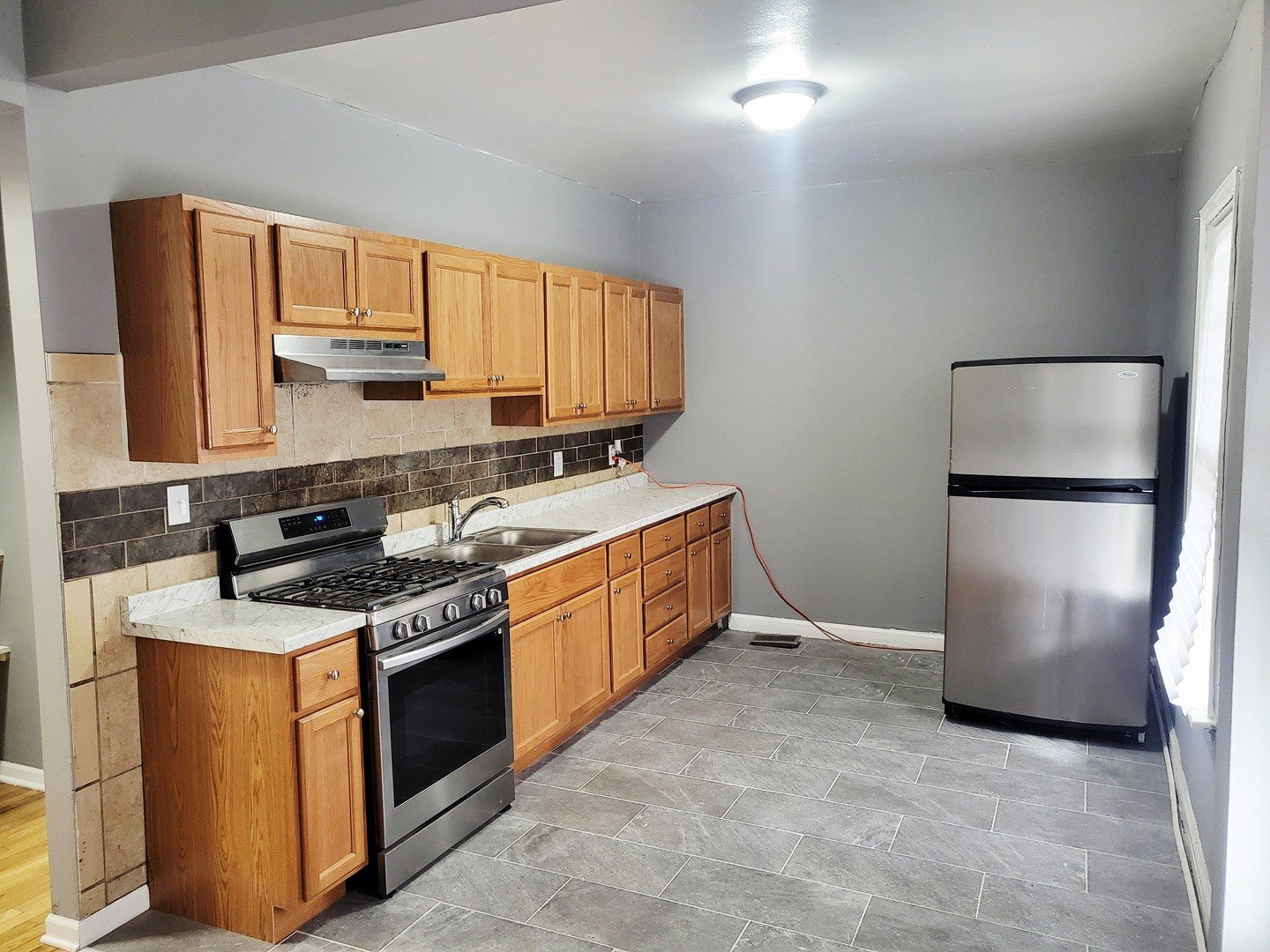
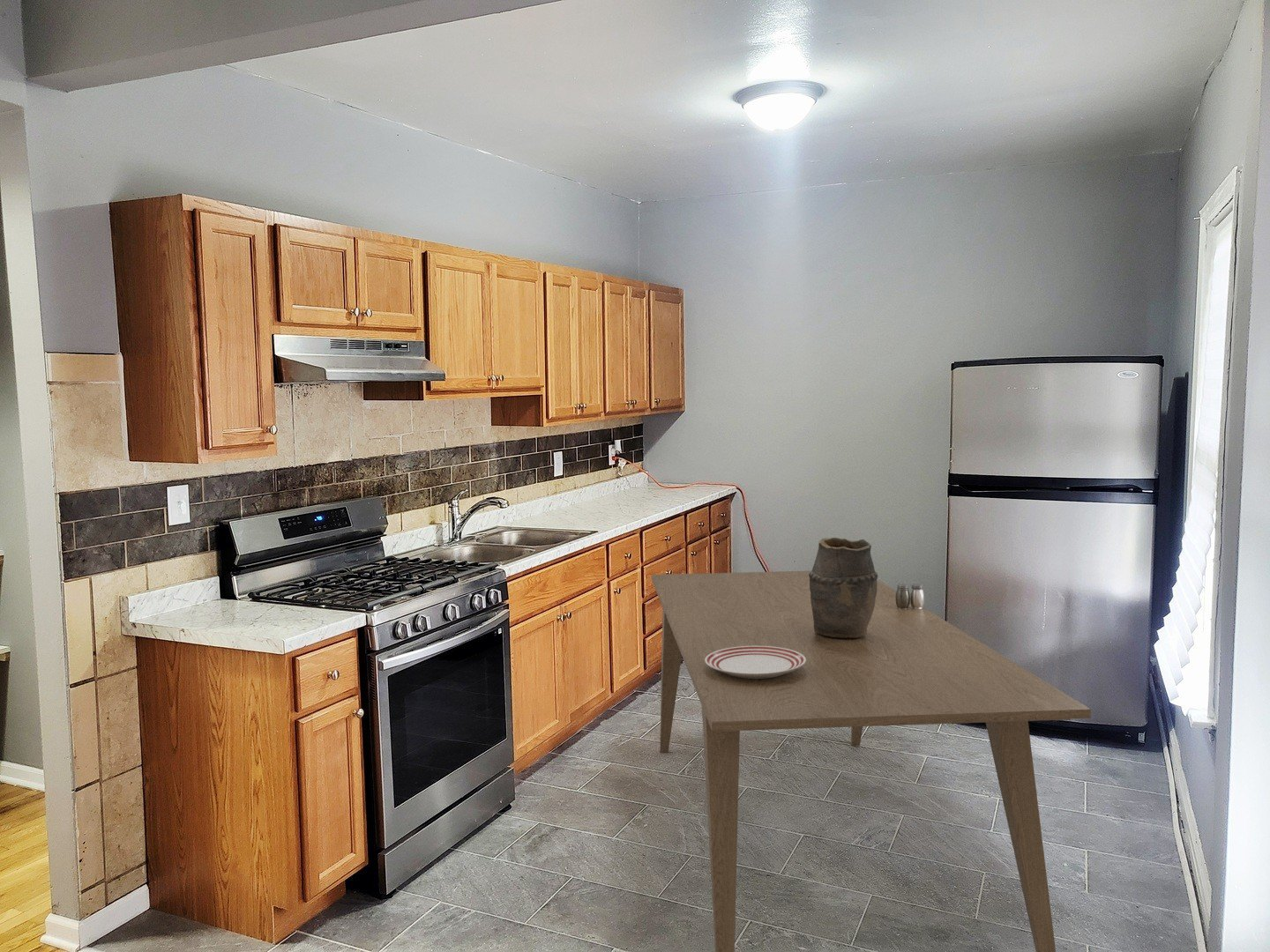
+ vase (841, 586)
+ dining table (808, 727)
+ dinner plate (755, 662)
+ salt and pepper shaker (910, 595)
